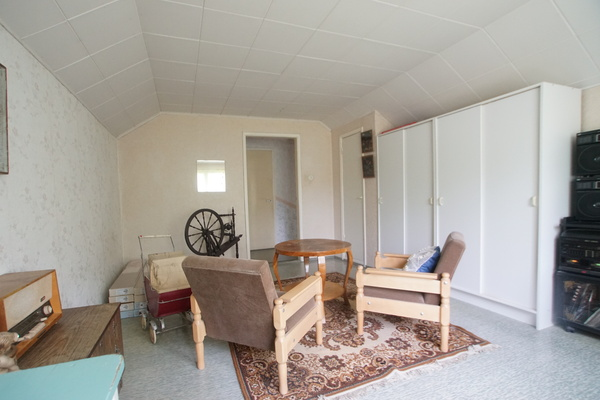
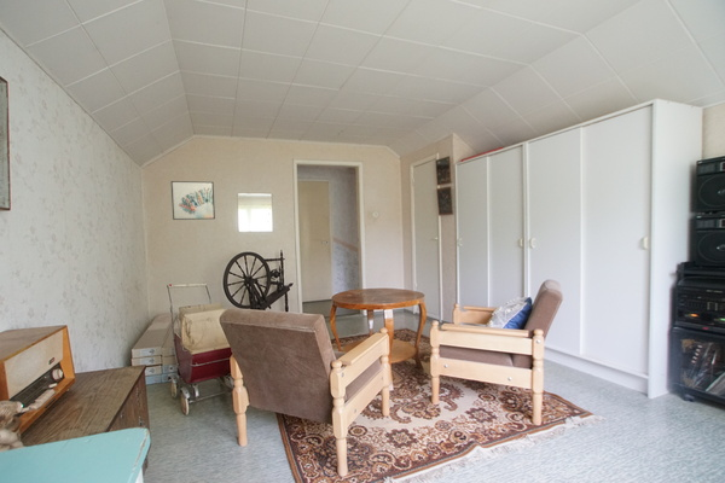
+ wall art (193, 200)
